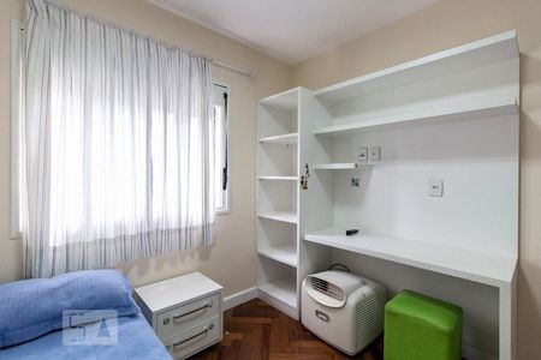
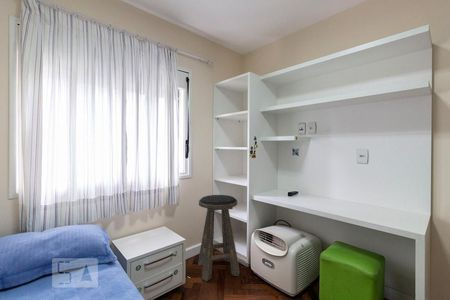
+ stool (222, 233)
